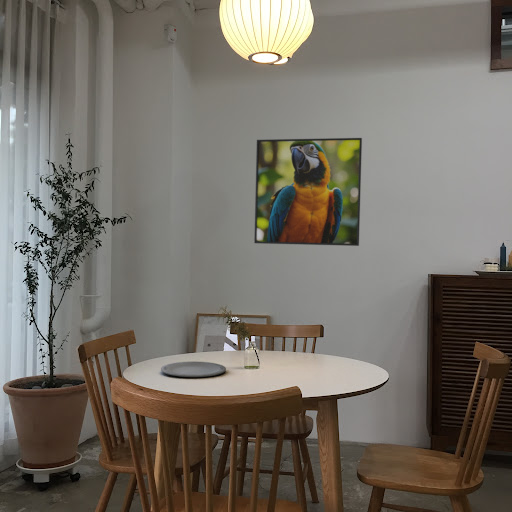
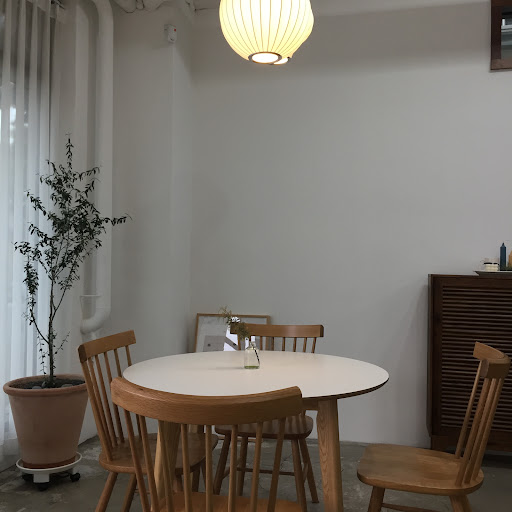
- plate (193, 370)
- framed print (306, 191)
